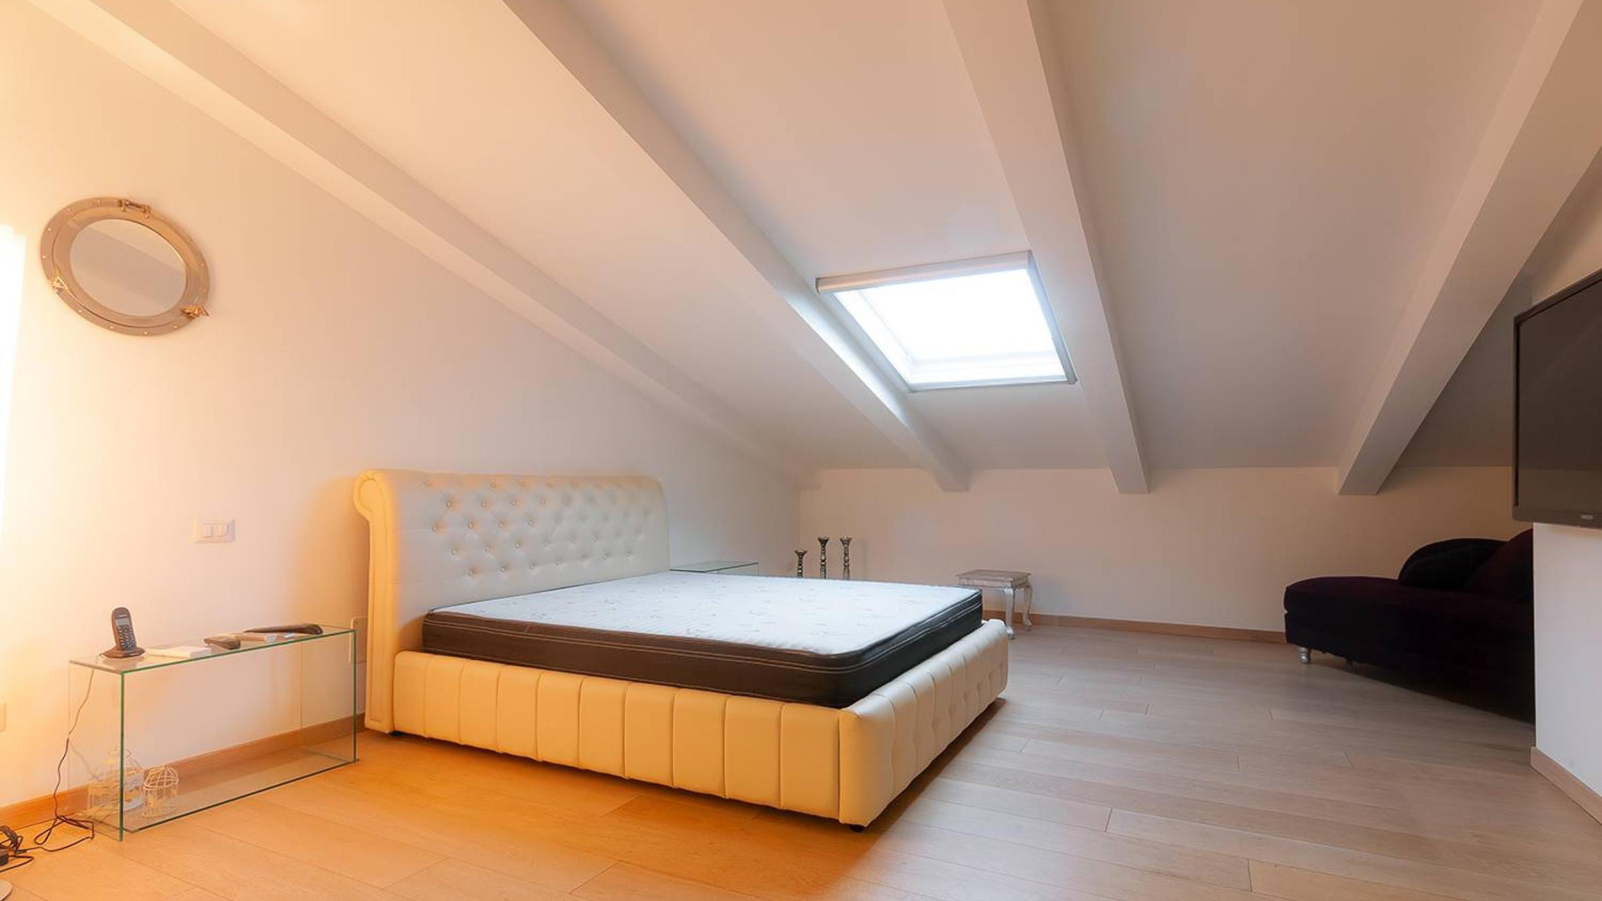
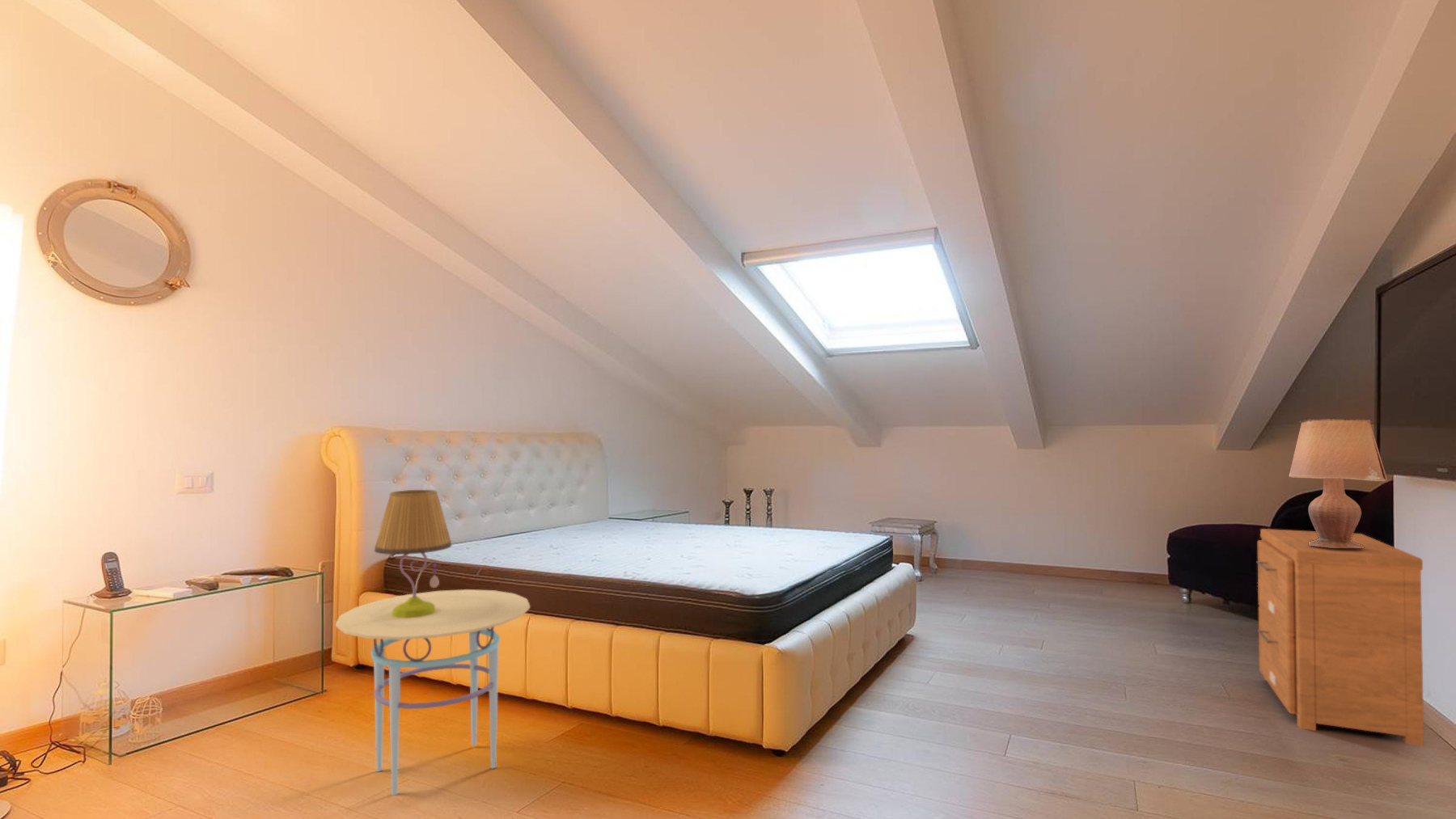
+ lamp (1335, 482)
+ side table (438, 701)
+ nightstand (1324, 624)
+ table lamp (413, 551)
